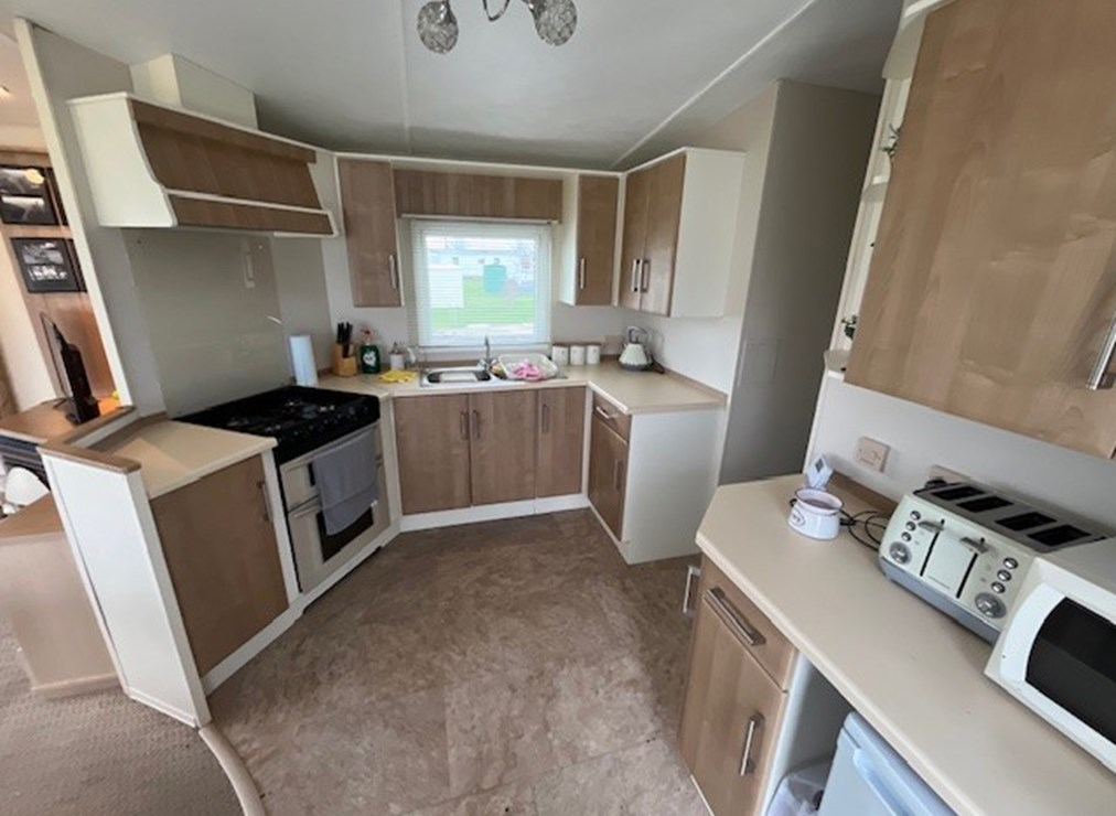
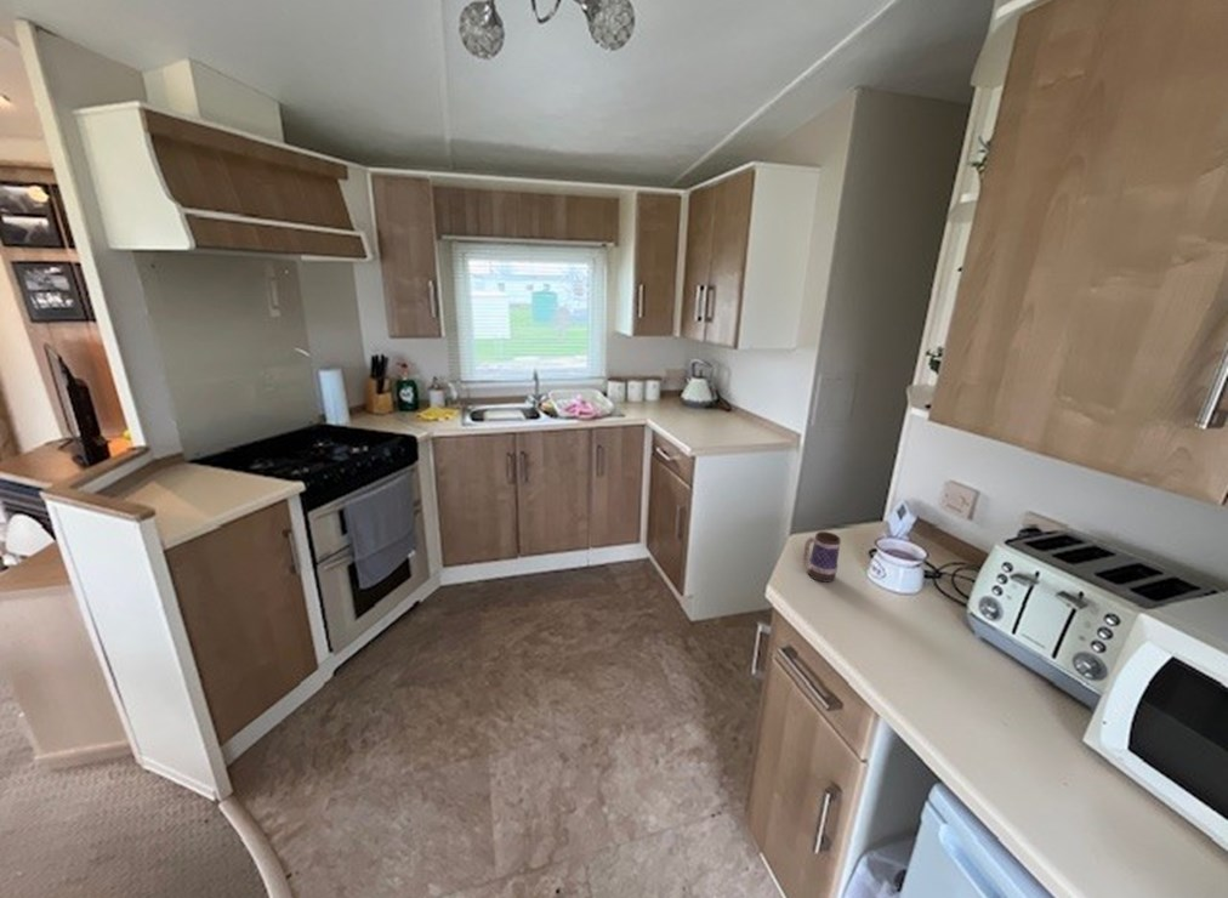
+ mug (819, 556)
